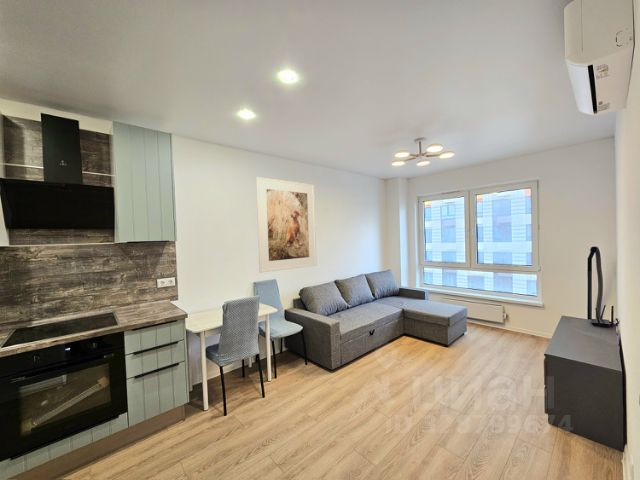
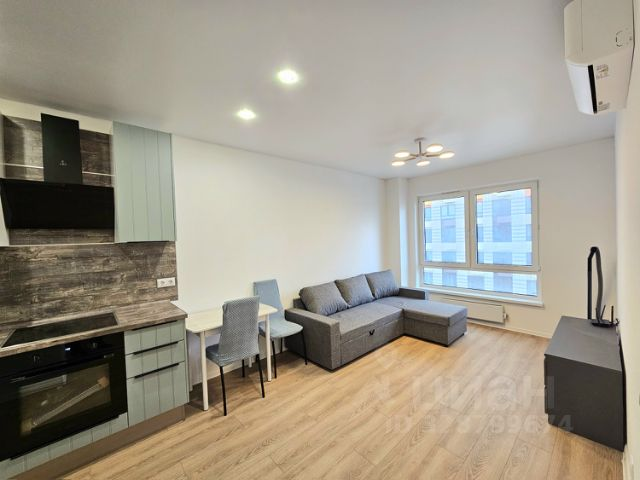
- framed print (288, 225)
